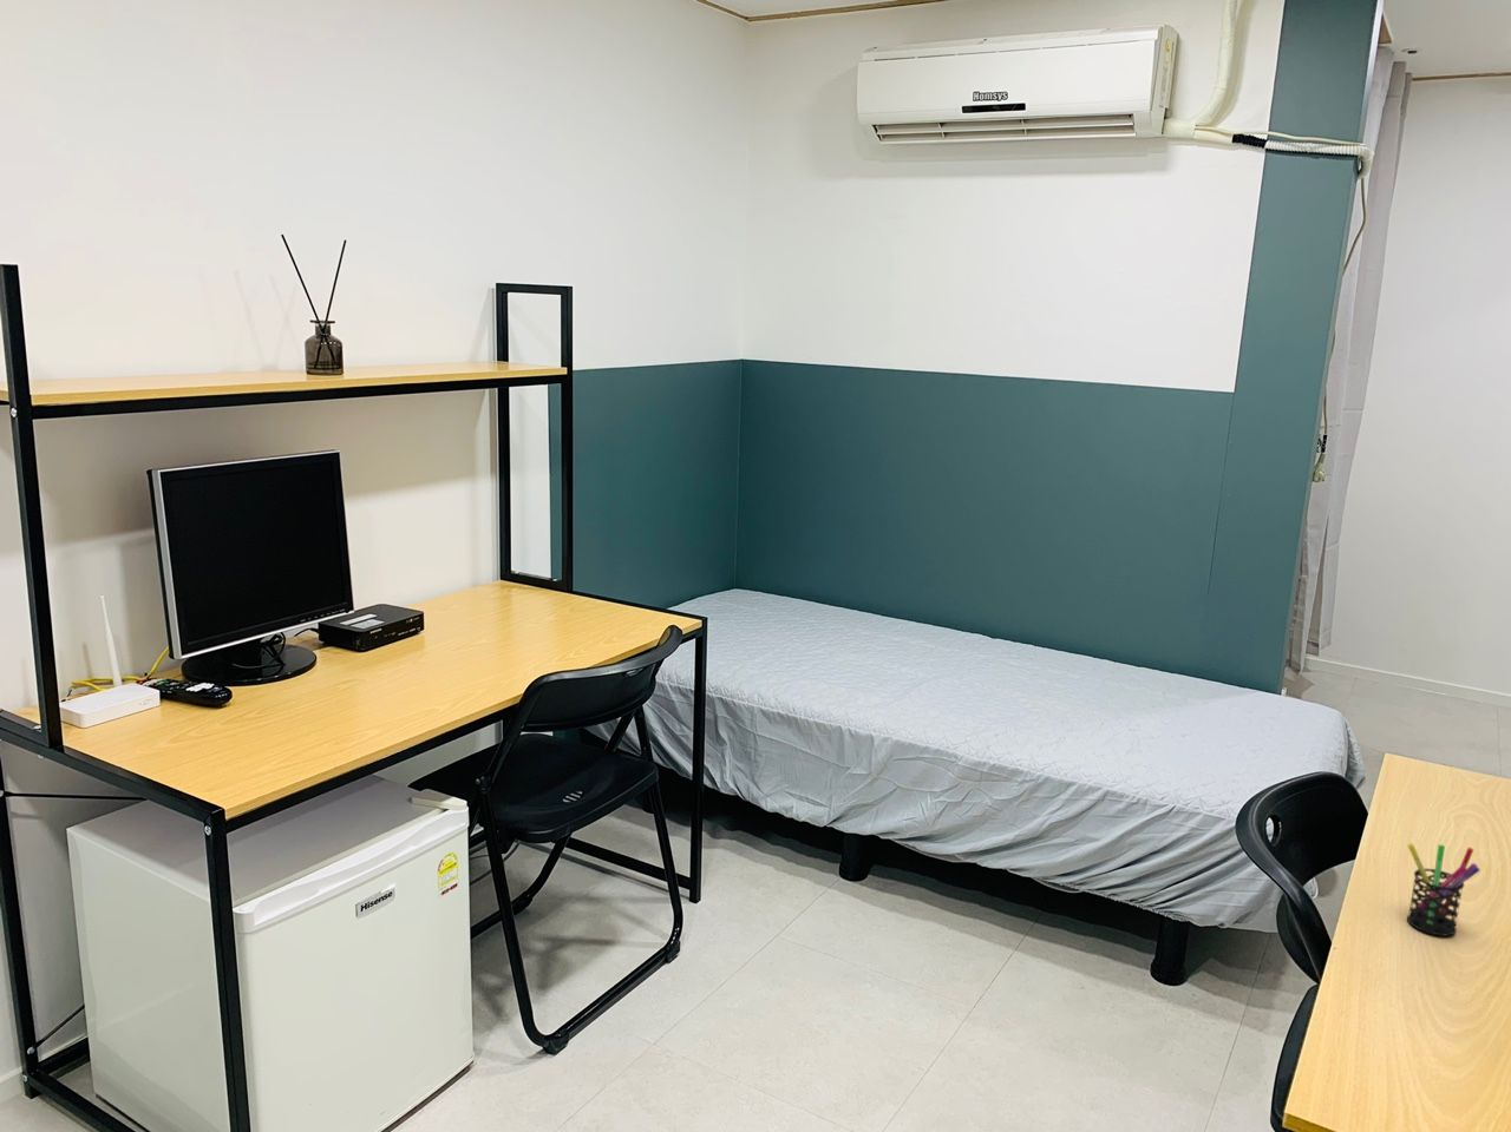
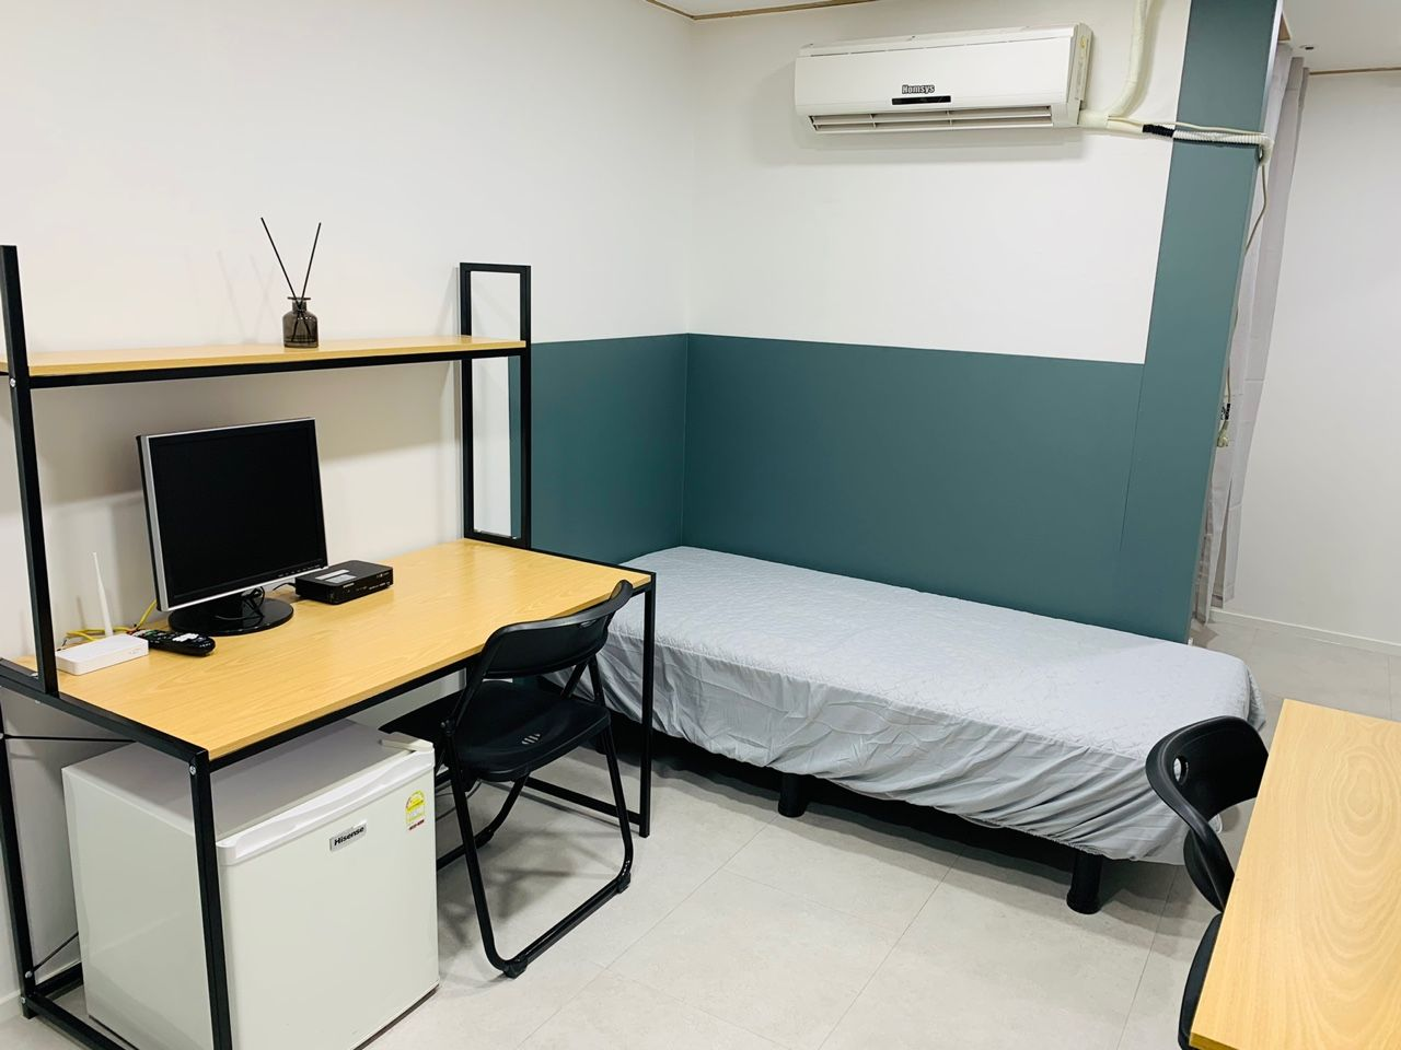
- pen holder (1440, 882)
